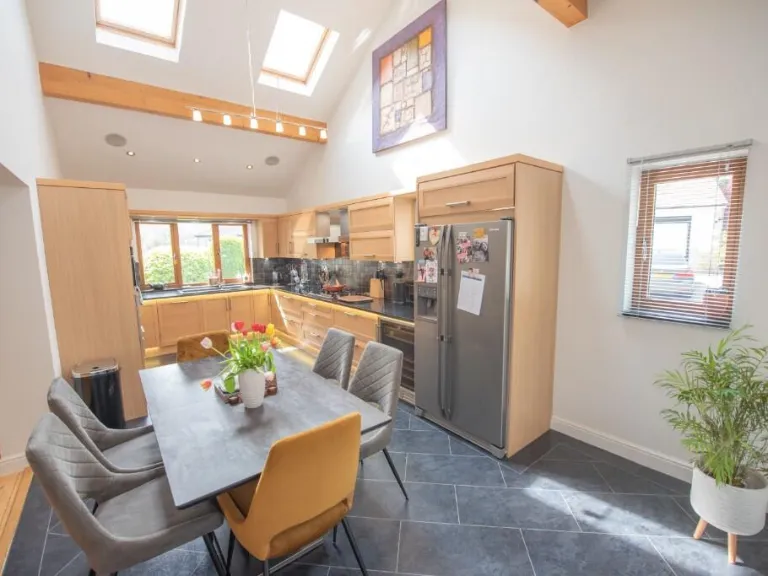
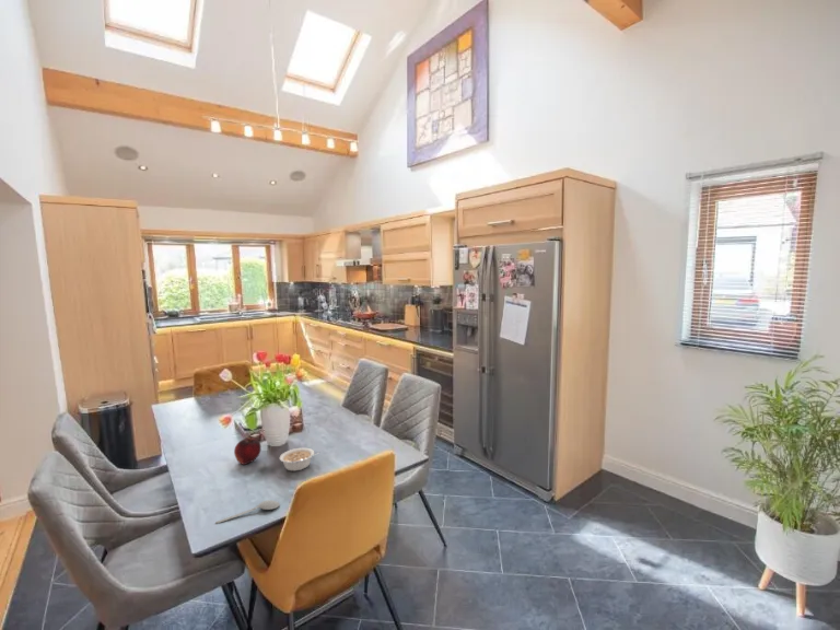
+ fruit (247, 450)
+ legume (299, 458)
+ spoon (248, 510)
